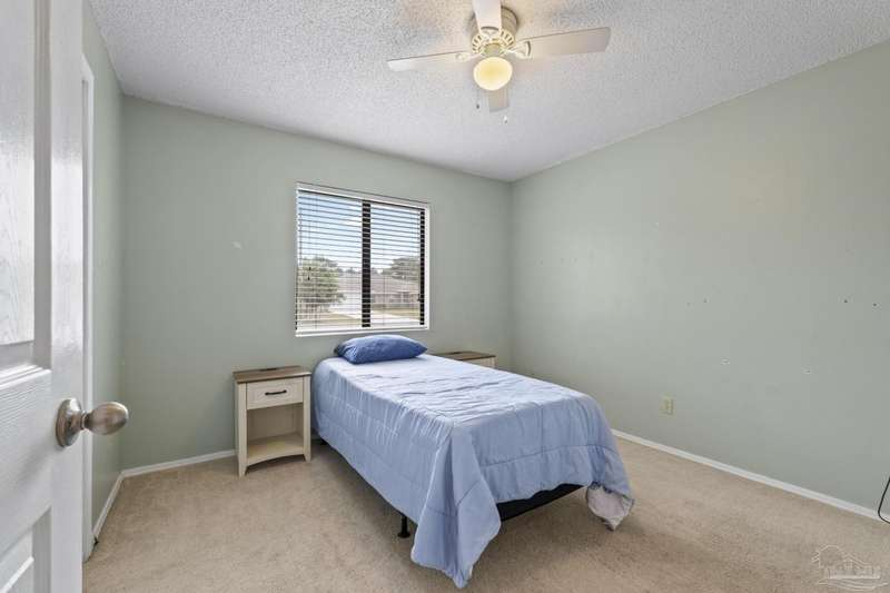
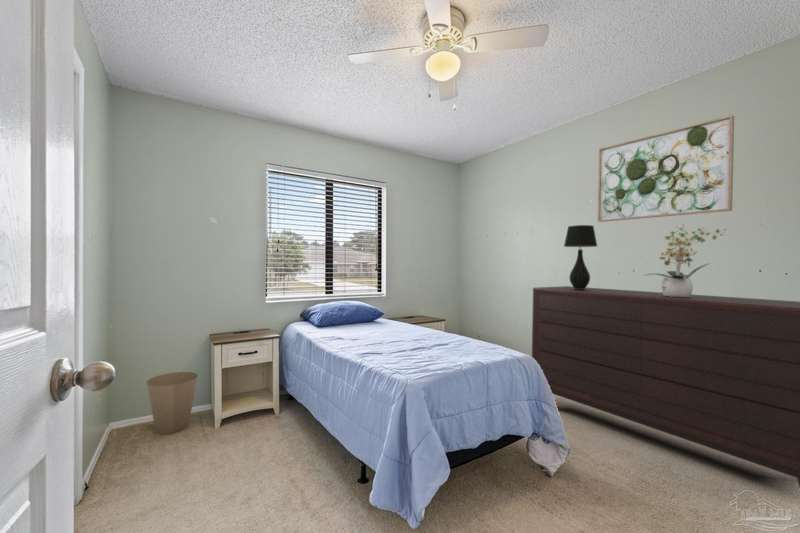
+ potted plant (680, 260)
+ dresser (657, 366)
+ wall art (656, 175)
+ trash can (172, 402)
+ table lamp (580, 257)
